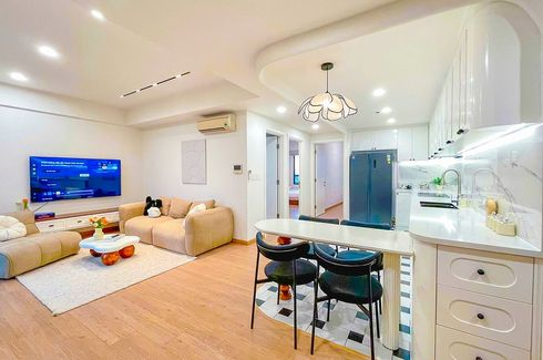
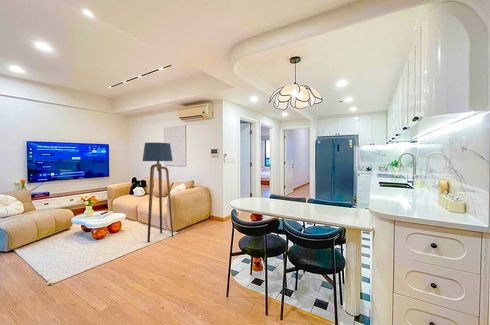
+ floor lamp (159, 190)
